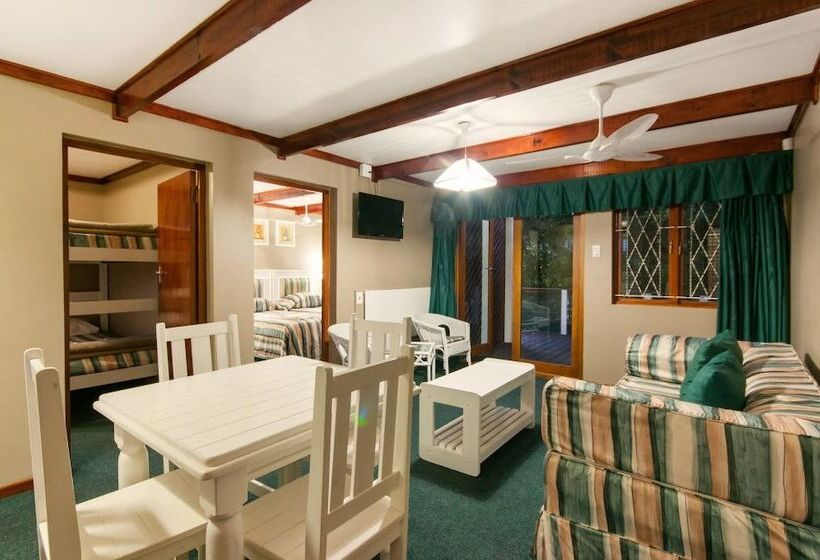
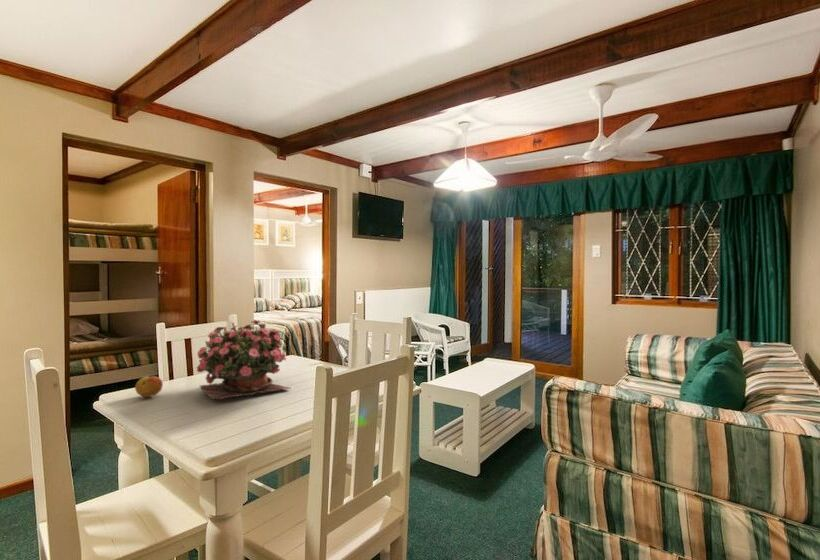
+ potted flower (243, 356)
+ fruit (149, 386)
